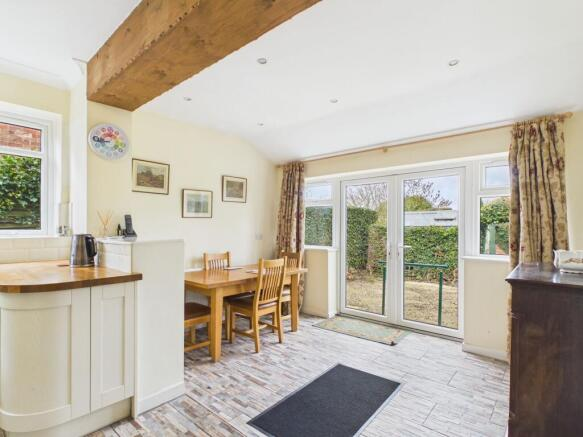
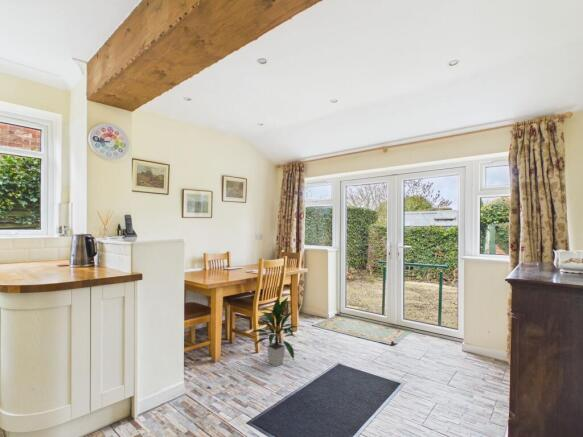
+ indoor plant (276, 331)
